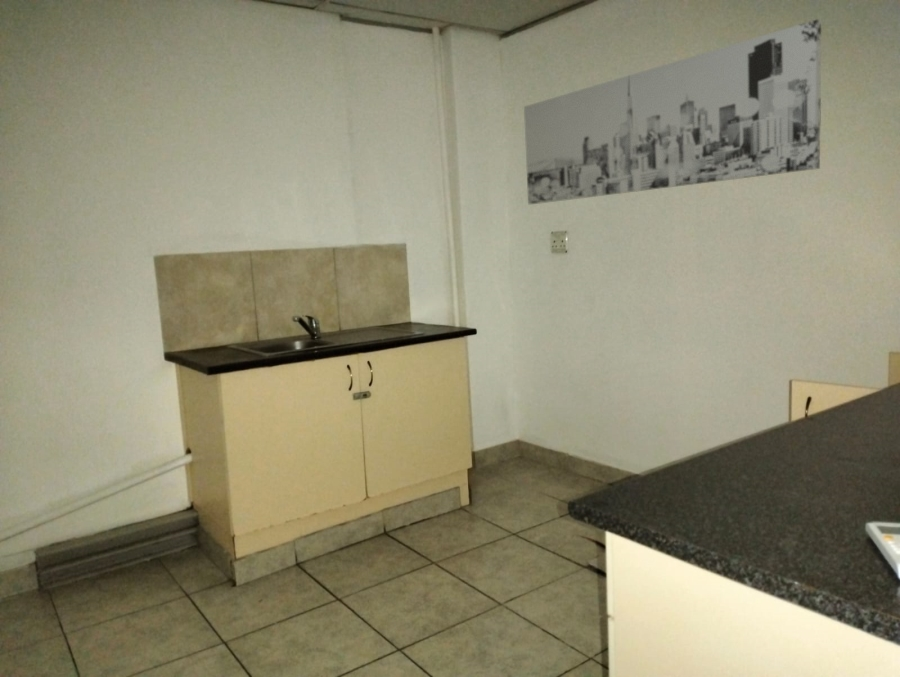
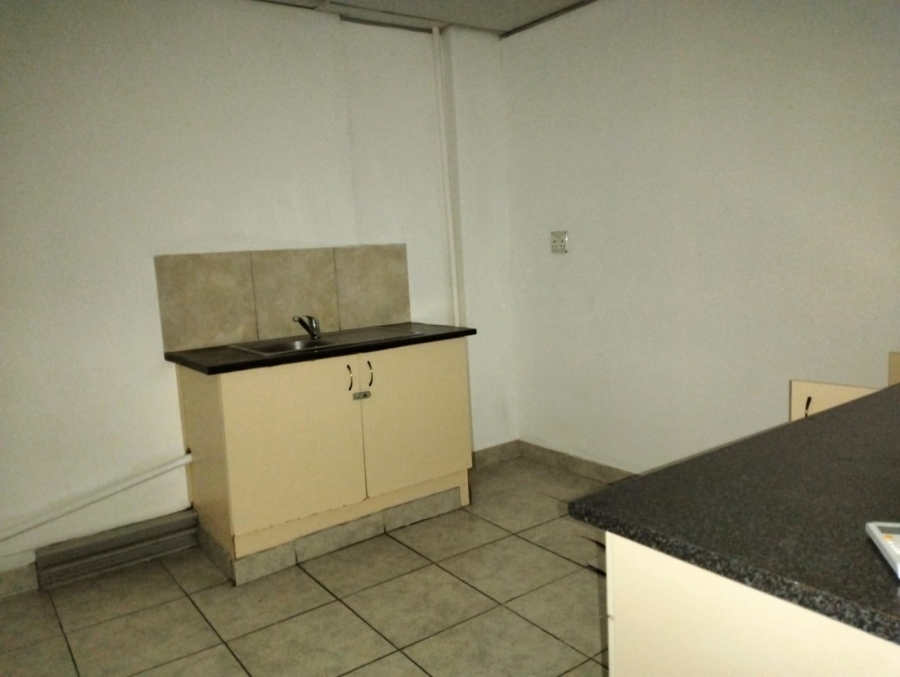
- wall art (644, 131)
